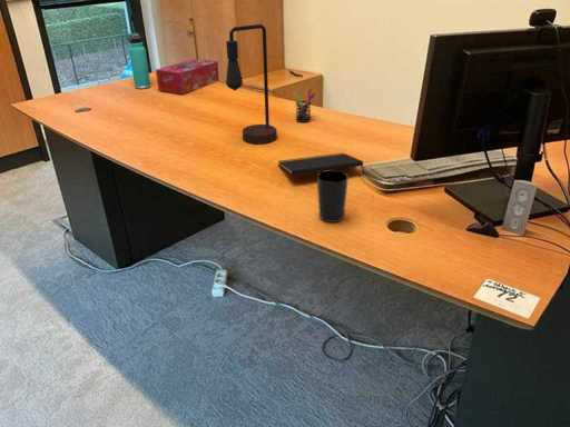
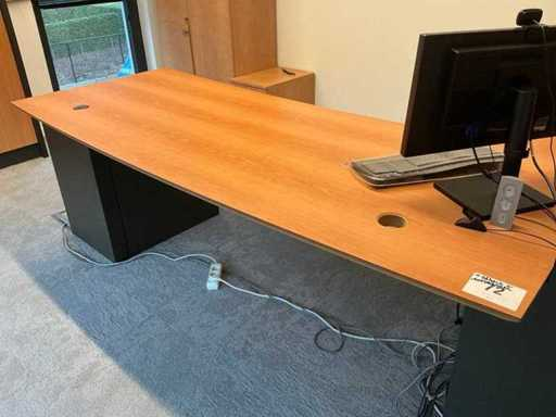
- cup (332, 196)
- table lamp (242, 83)
- notepad (318, 162)
- tissue box (188, 76)
- thermos bottle (138, 60)
- pen holder (303, 105)
